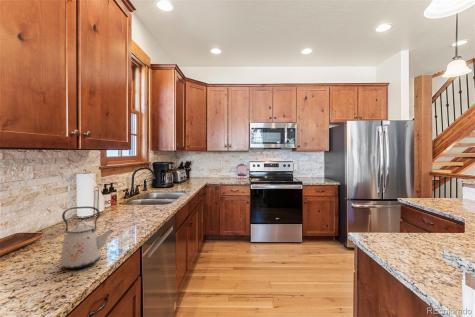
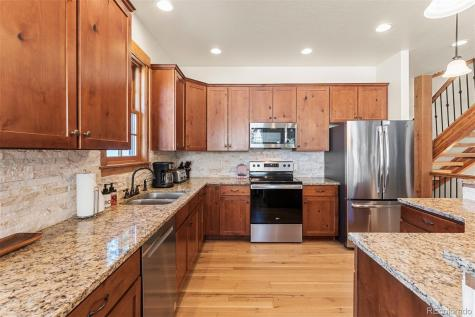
- kettle (88, 234)
